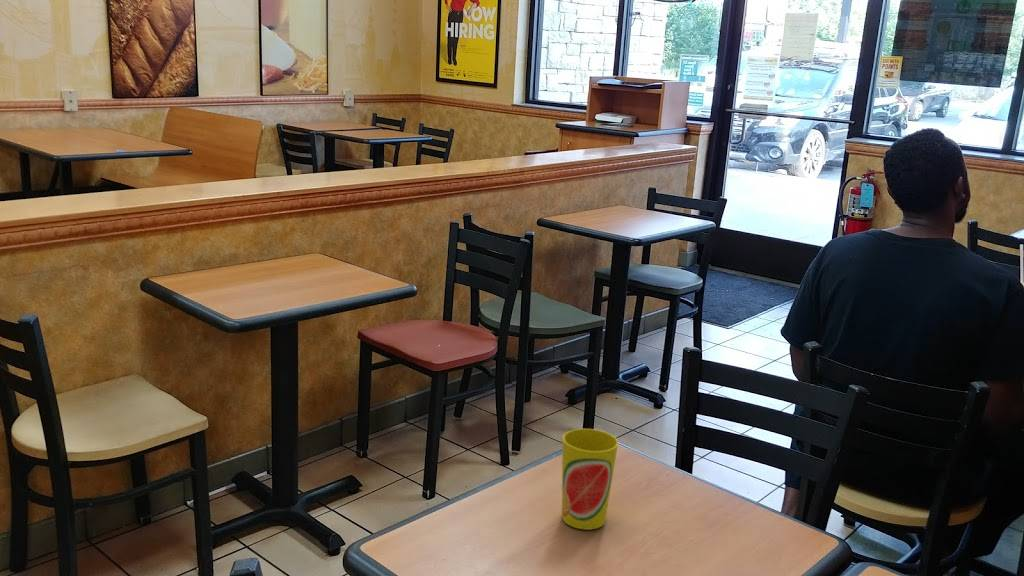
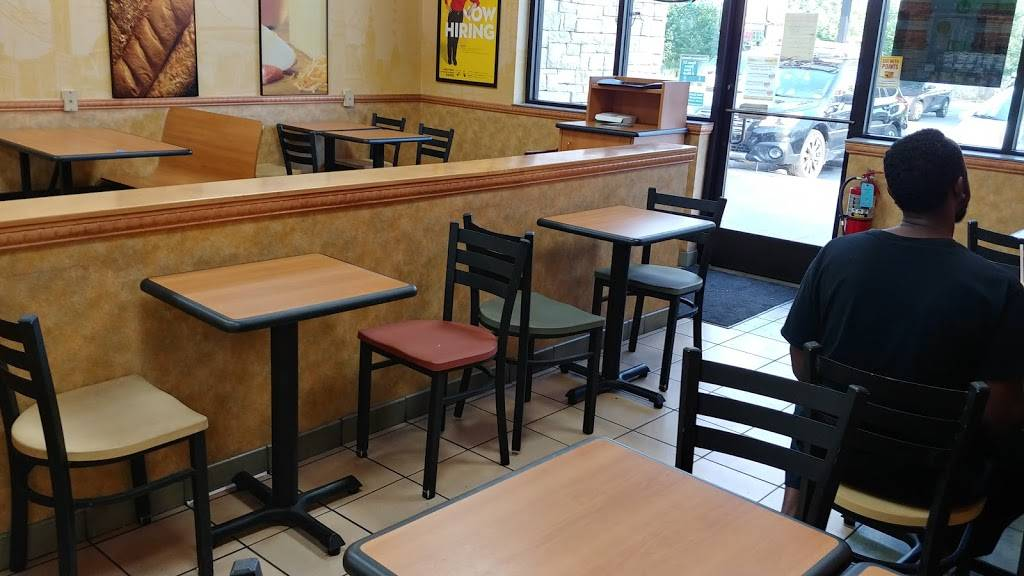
- cup (586, 479)
